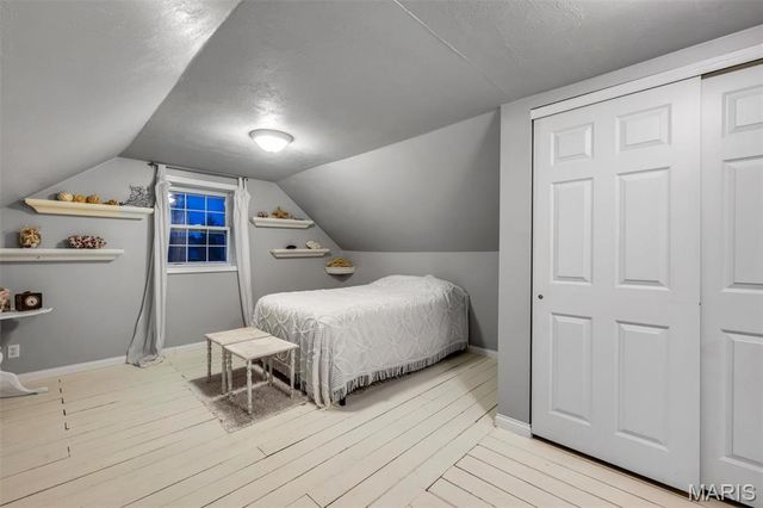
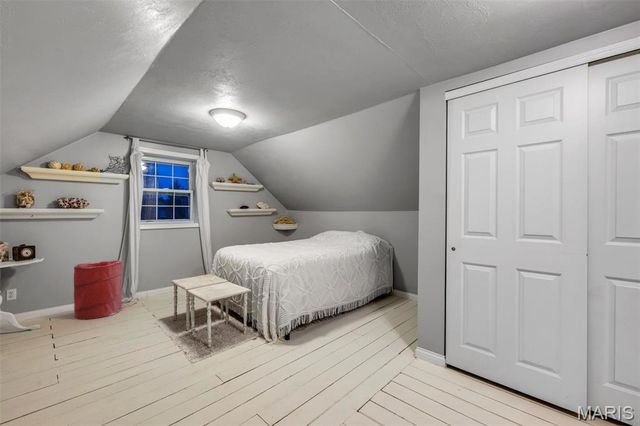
+ laundry hamper (99, 287)
